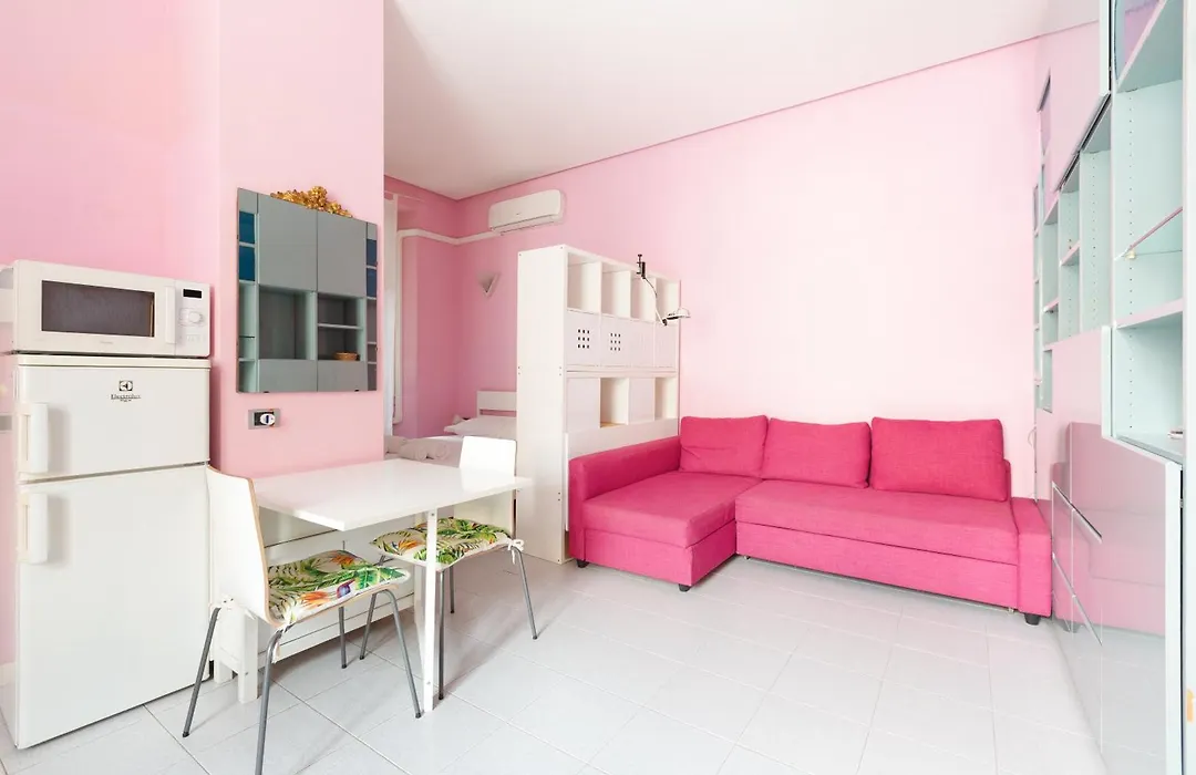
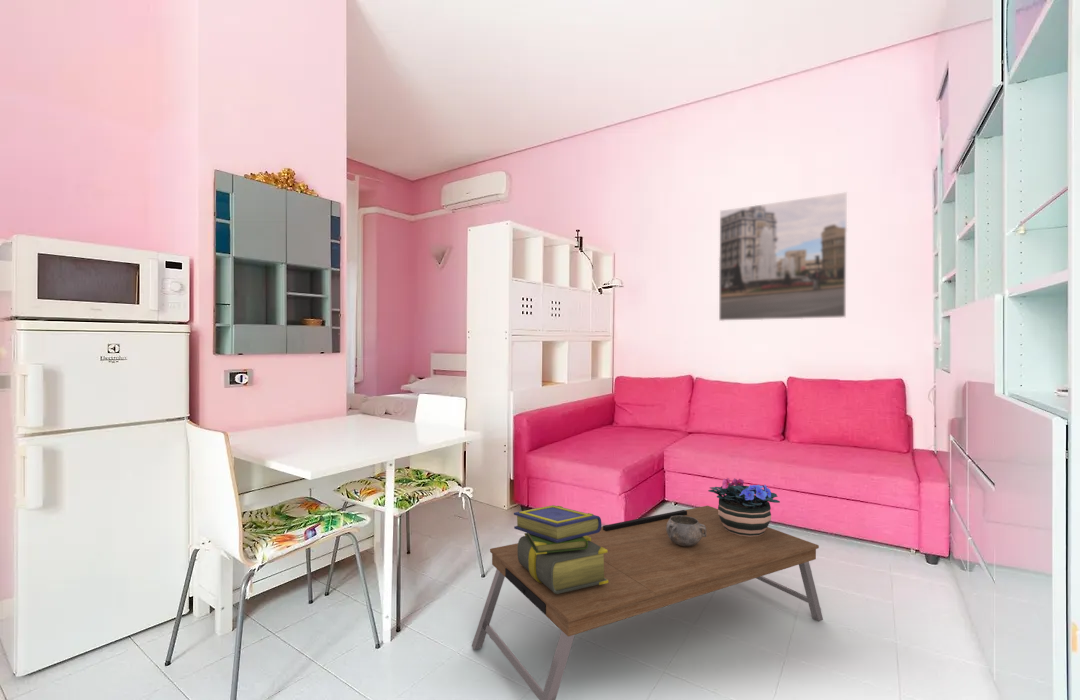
+ coffee table (656, 587)
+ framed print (779, 260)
+ stack of books (556, 537)
+ potted flower (744, 499)
+ decorative bowl (685, 526)
